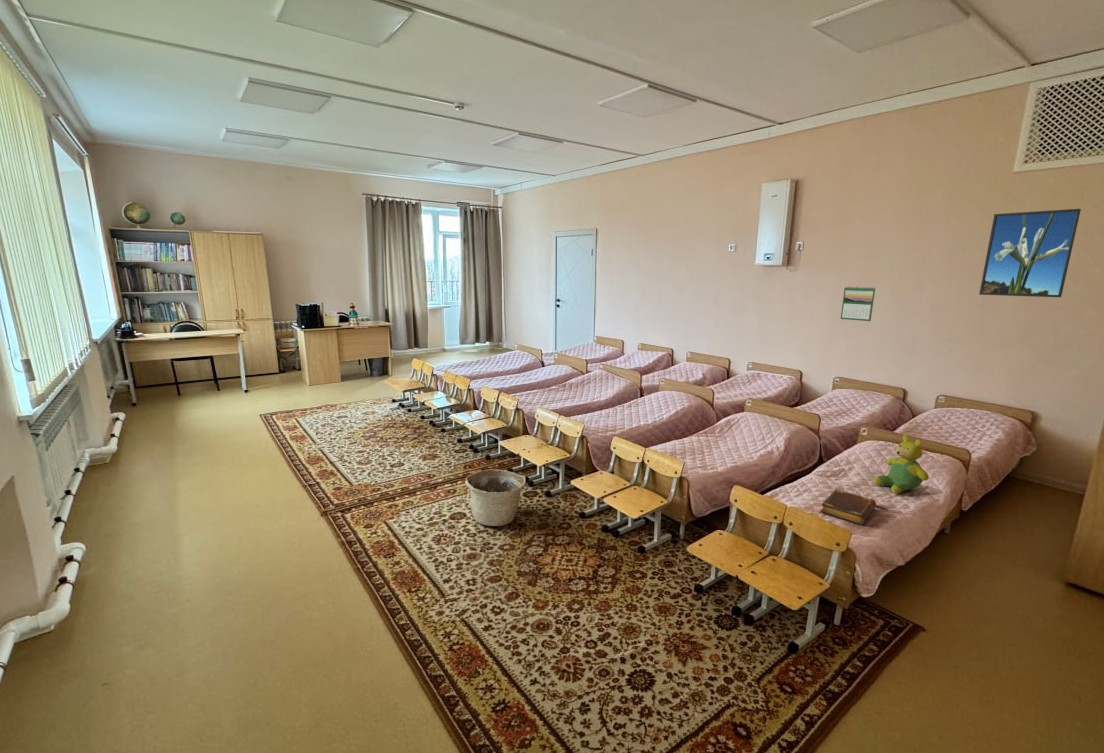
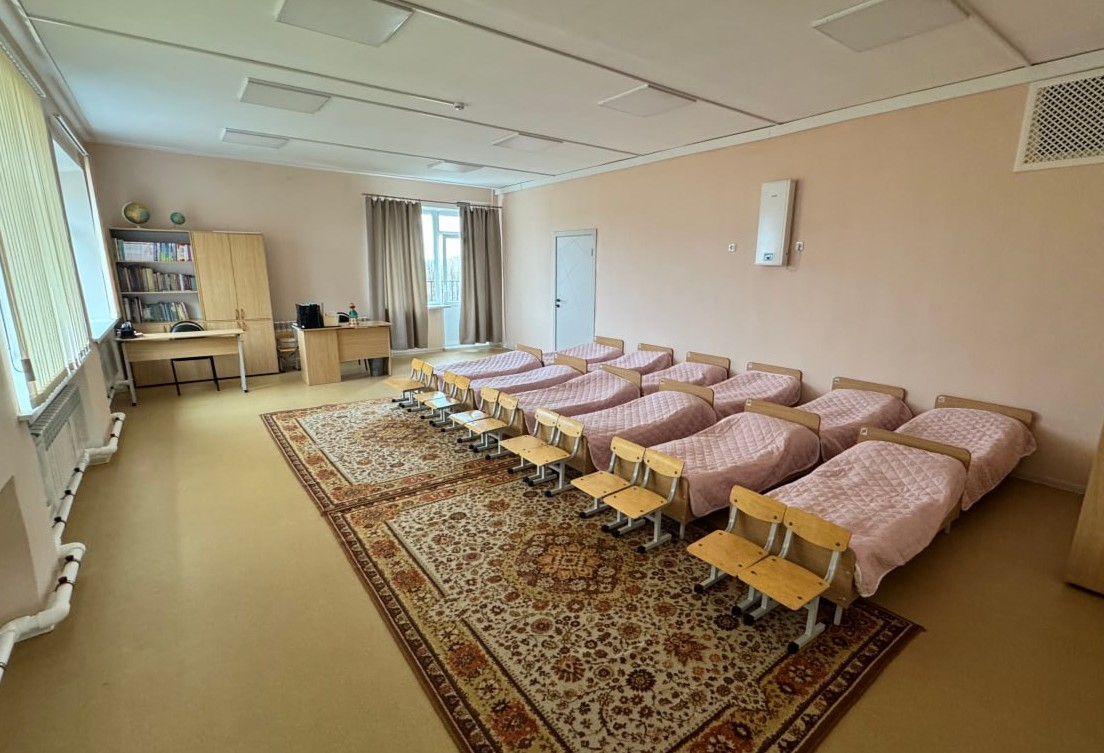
- teddy bear (901, 463)
- basket (496, 495)
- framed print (1026, 254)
- calendar (857, 303)
- book (848, 506)
